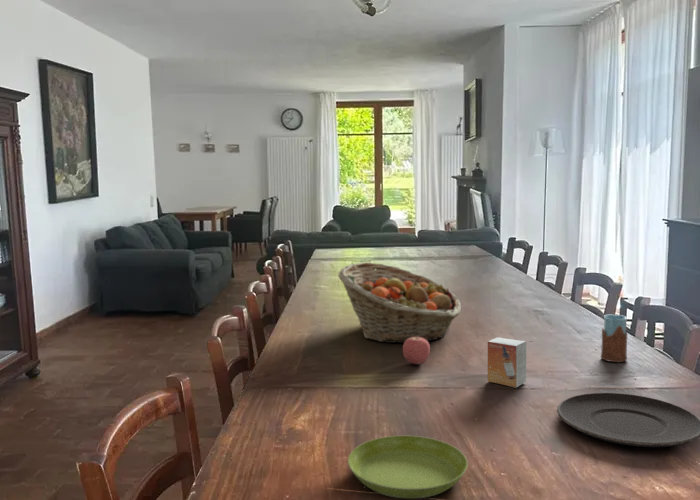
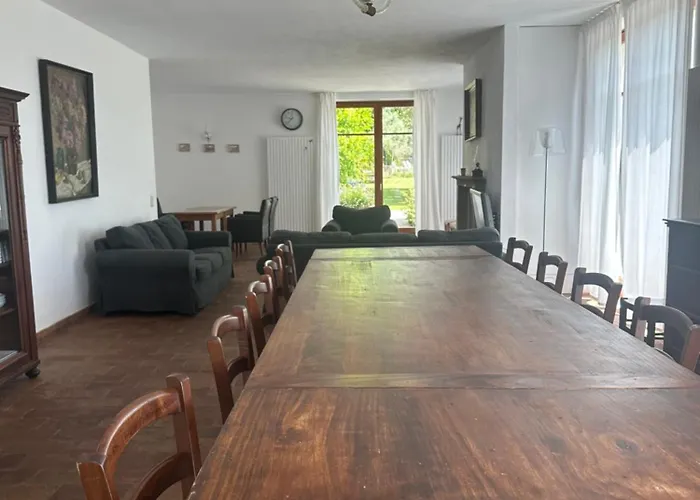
- drinking glass (612, 336)
- apple (416, 349)
- saucer (407, 467)
- fruit basket (400, 299)
- plate (627, 420)
- small box (506, 361)
